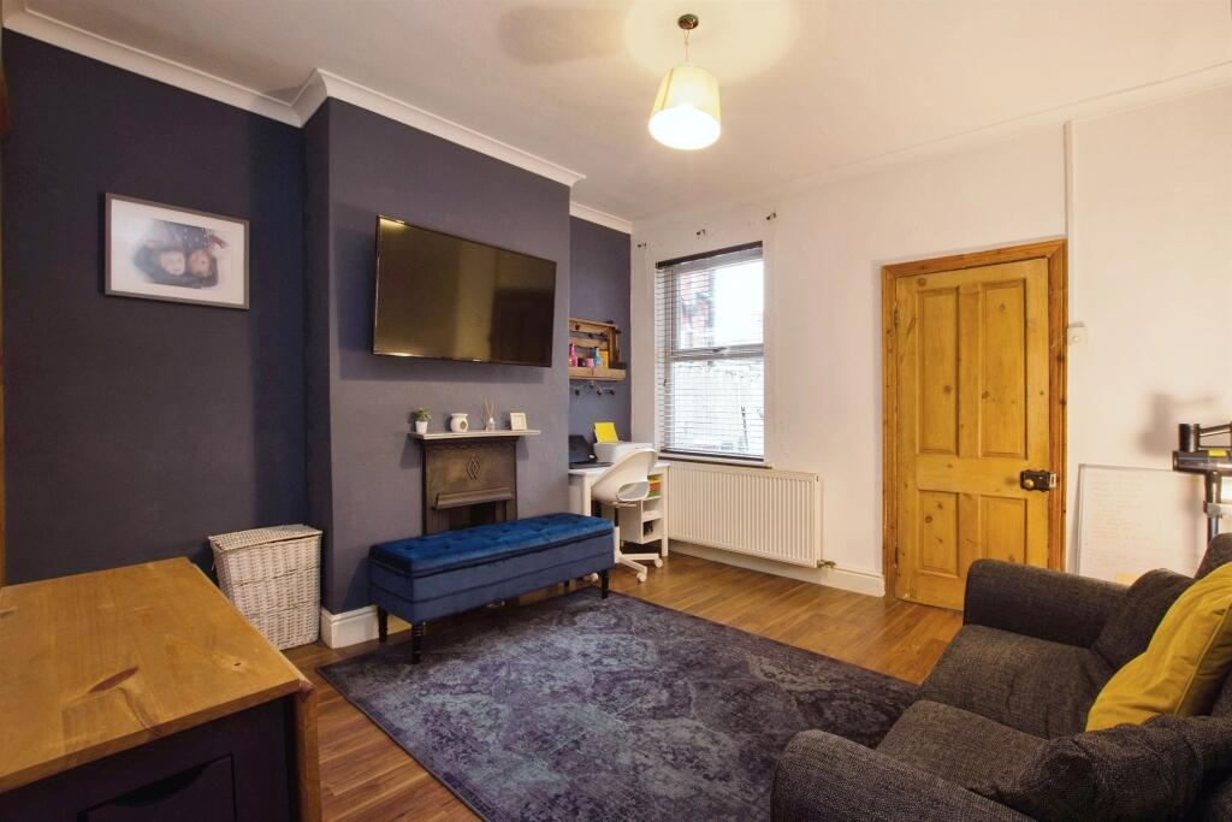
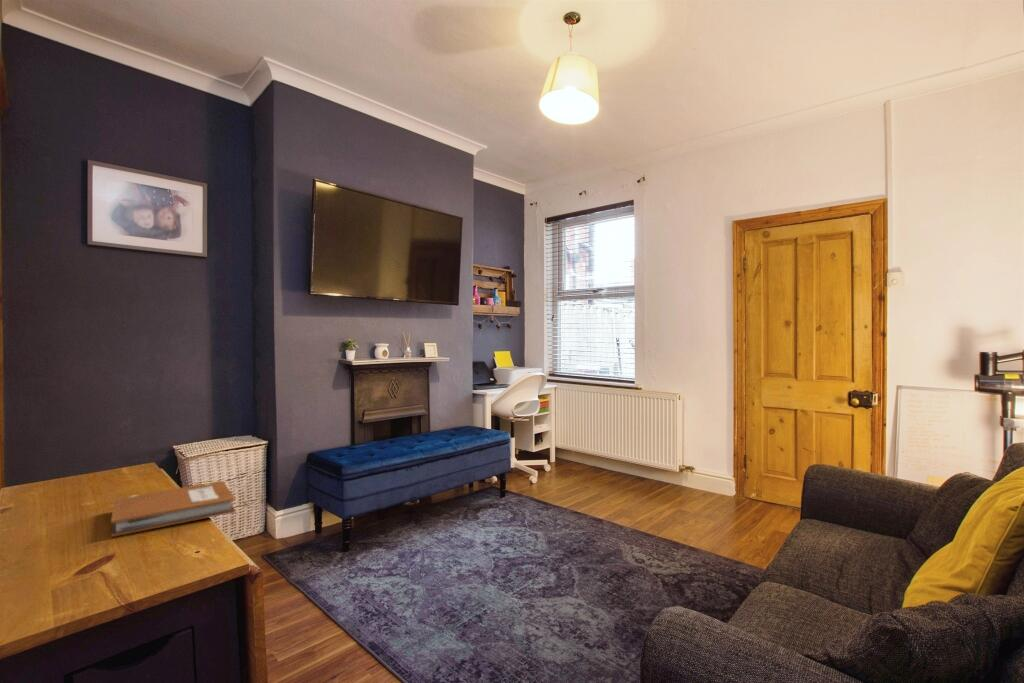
+ notebook (177, 504)
